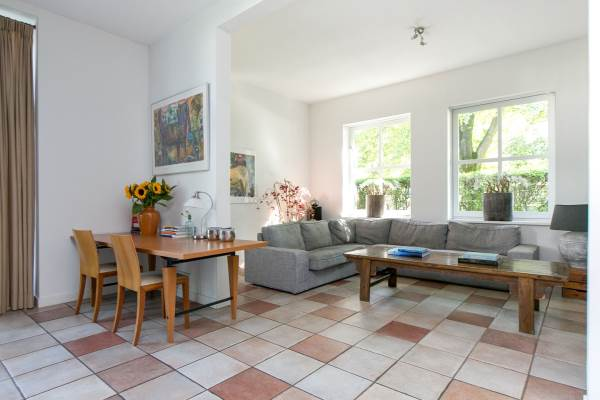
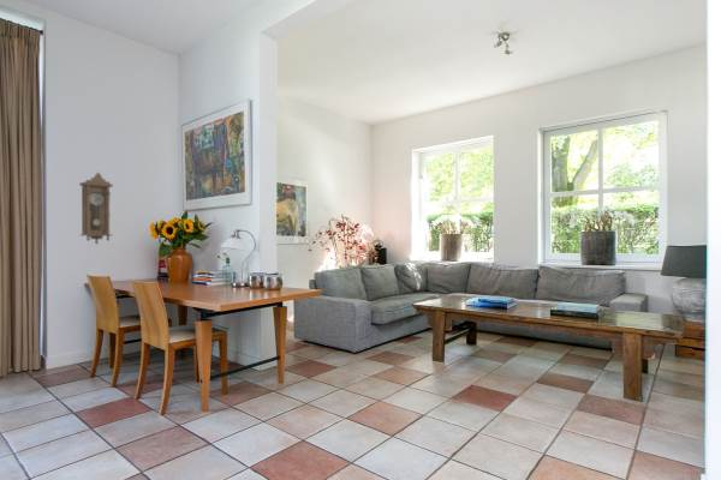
+ pendulum clock (96, 208)
